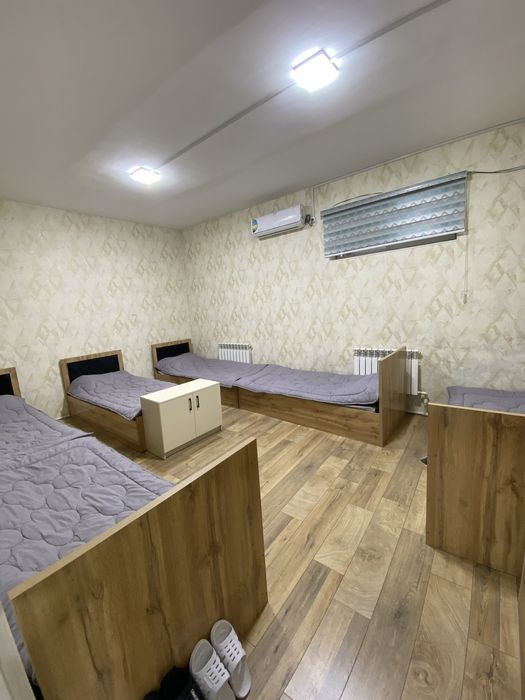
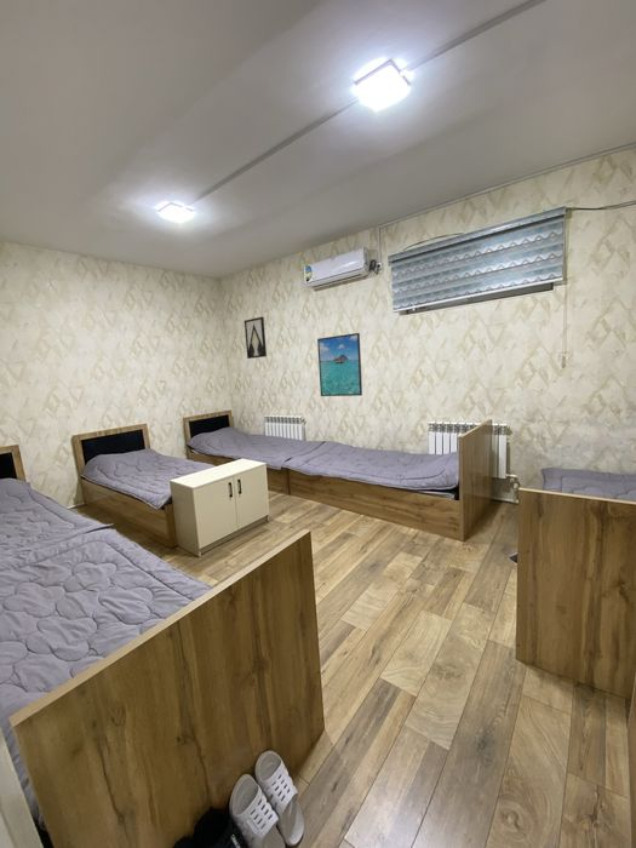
+ wall art (254, 338)
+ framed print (338, 366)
